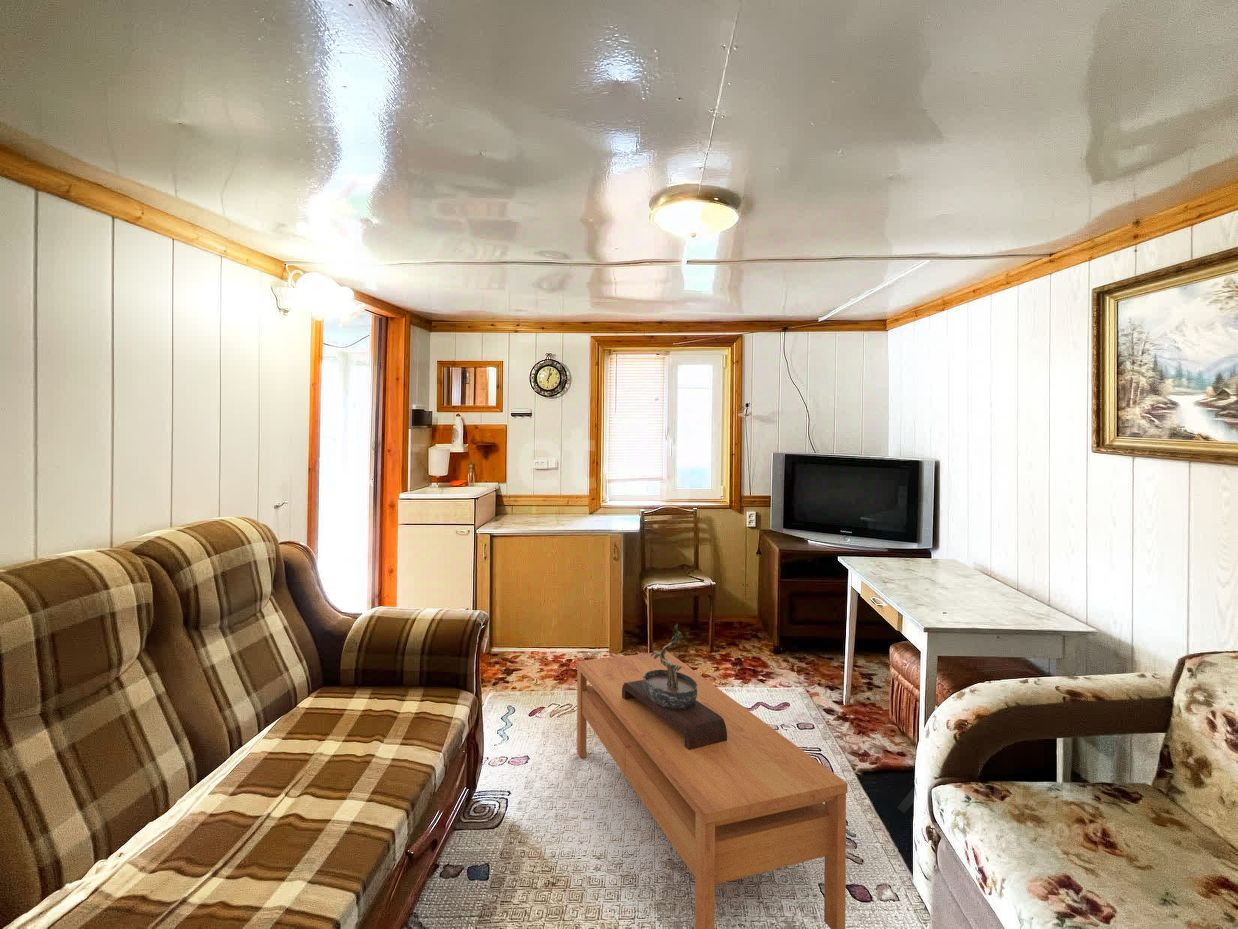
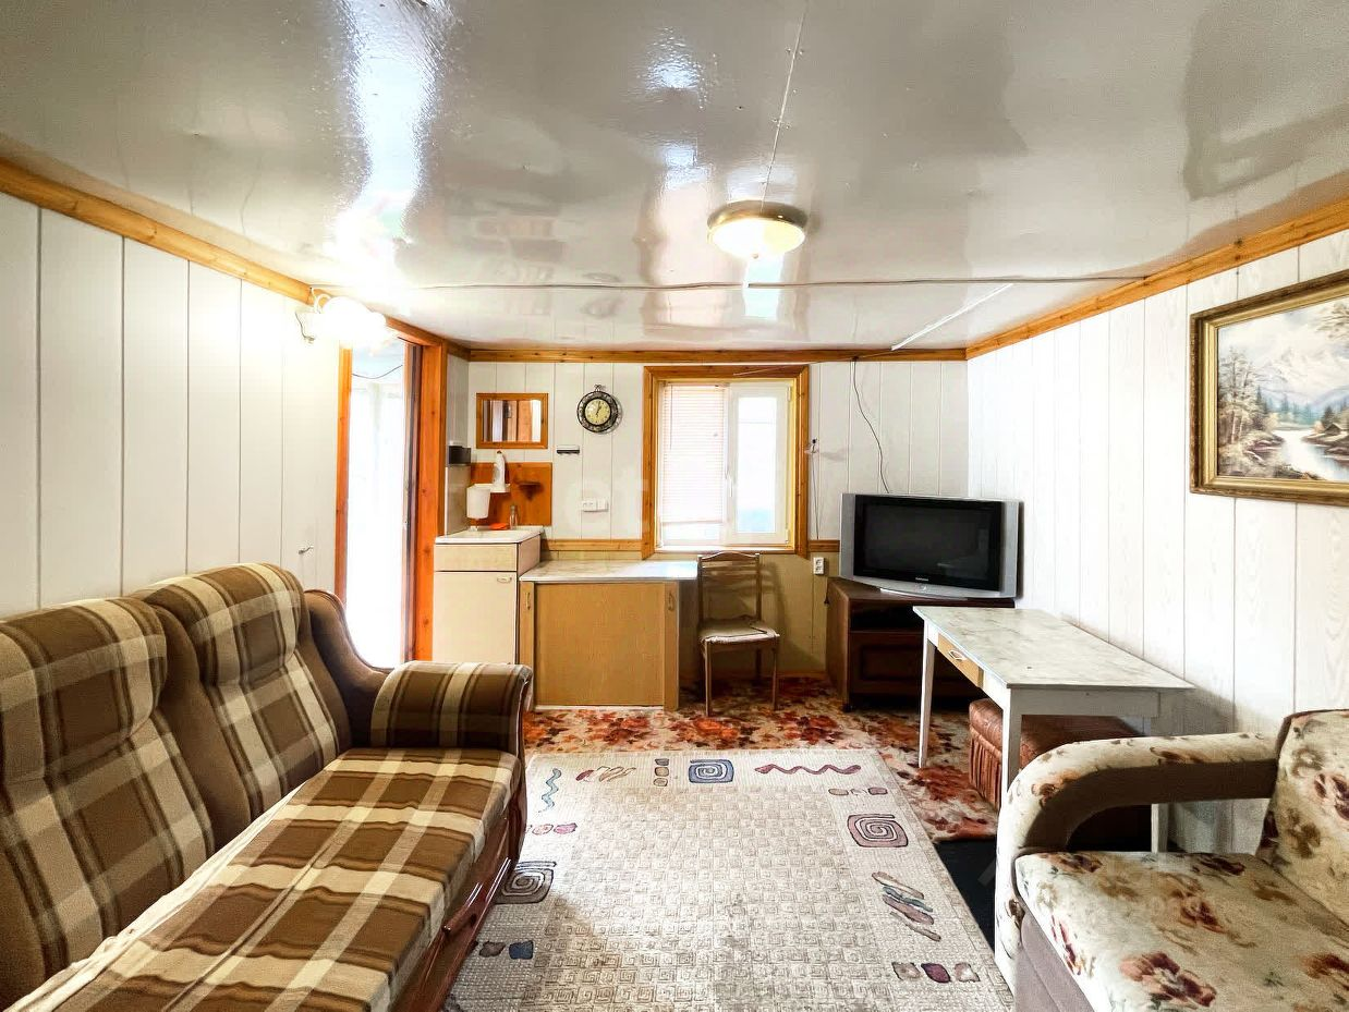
- coffee table (680, 765)
- bonsai tree (669, 671)
